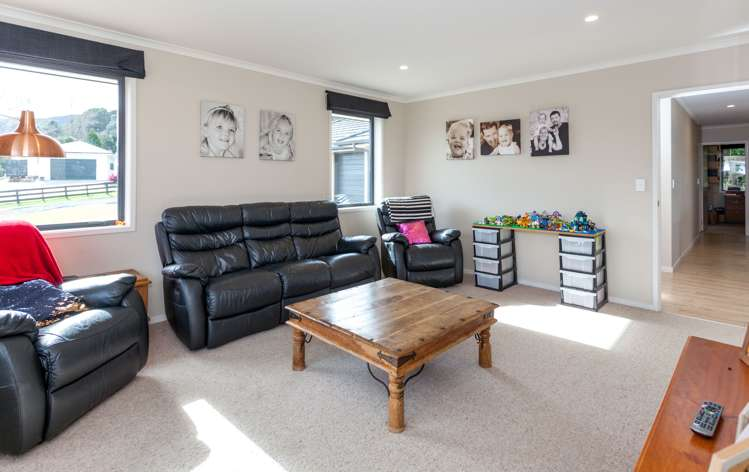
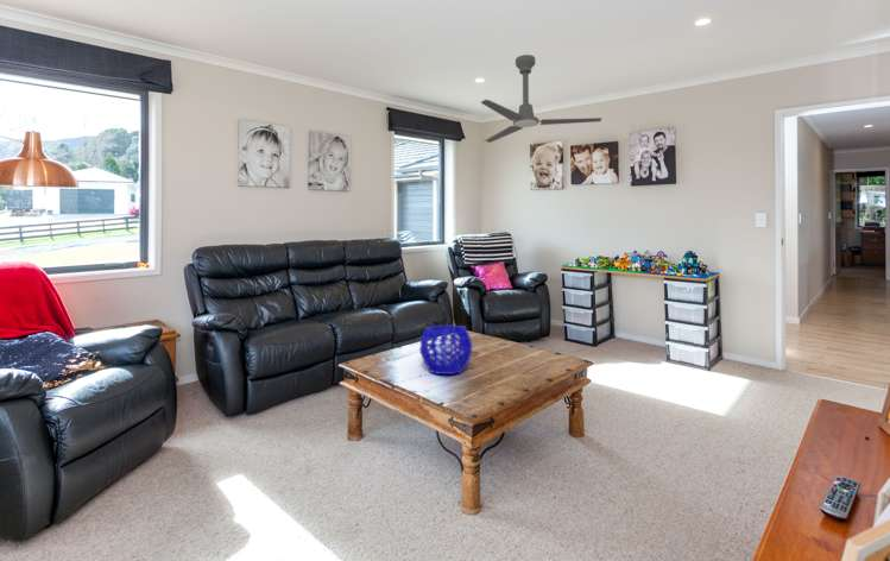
+ decorative bowl (446, 348)
+ ceiling fan (528, 89)
